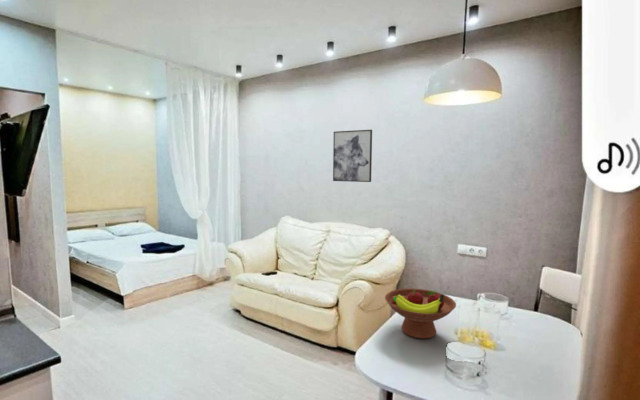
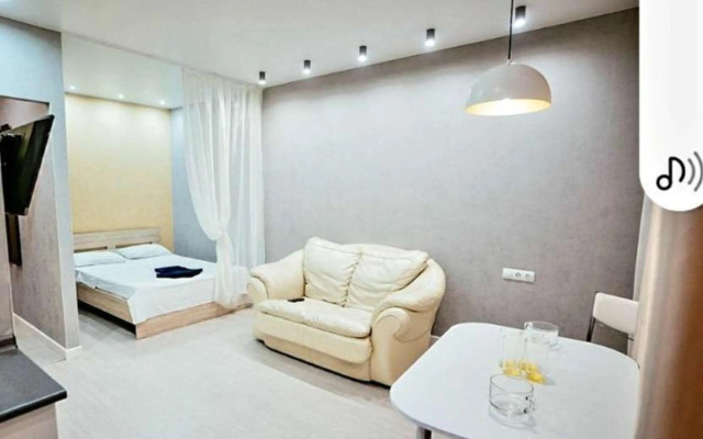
- fruit bowl (419, 309)
- wall art (352, 156)
